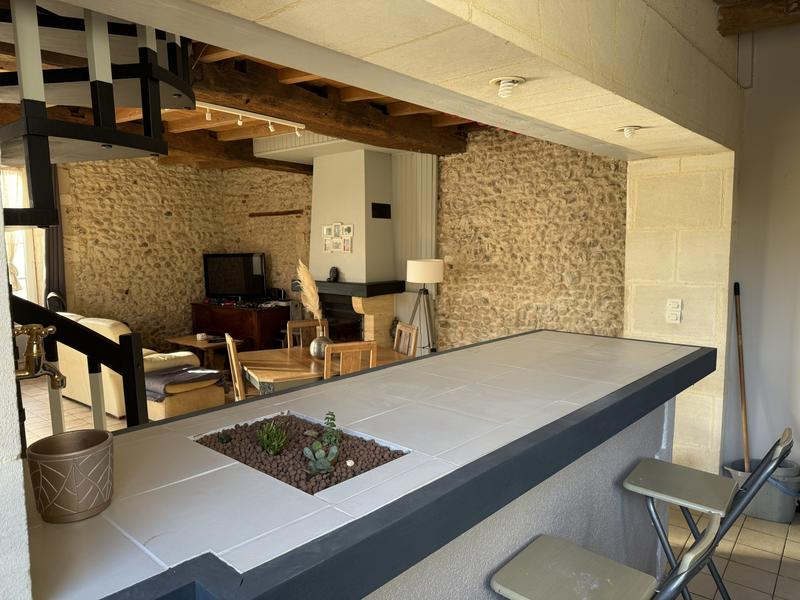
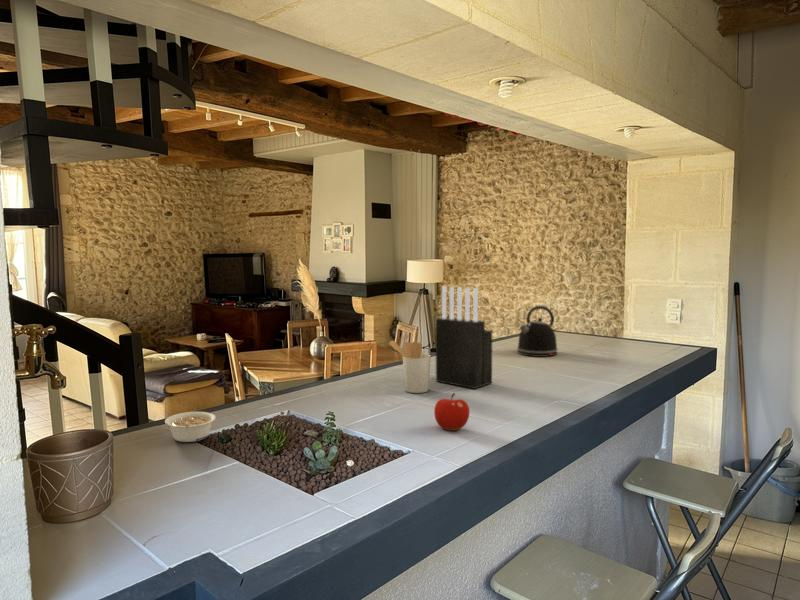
+ utensil holder (409, 364)
+ kettle (537, 329)
+ fruit (451, 411)
+ legume (191, 426)
+ knife block (465, 334)
